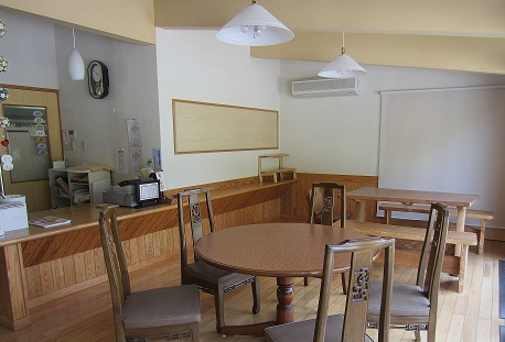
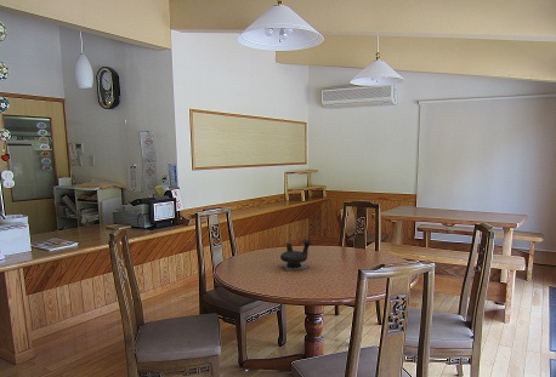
+ teapot (295, 252)
